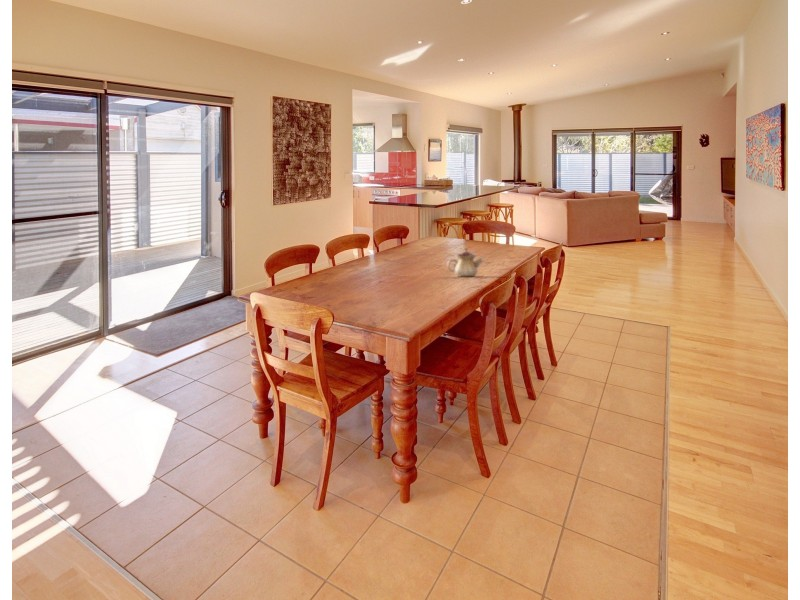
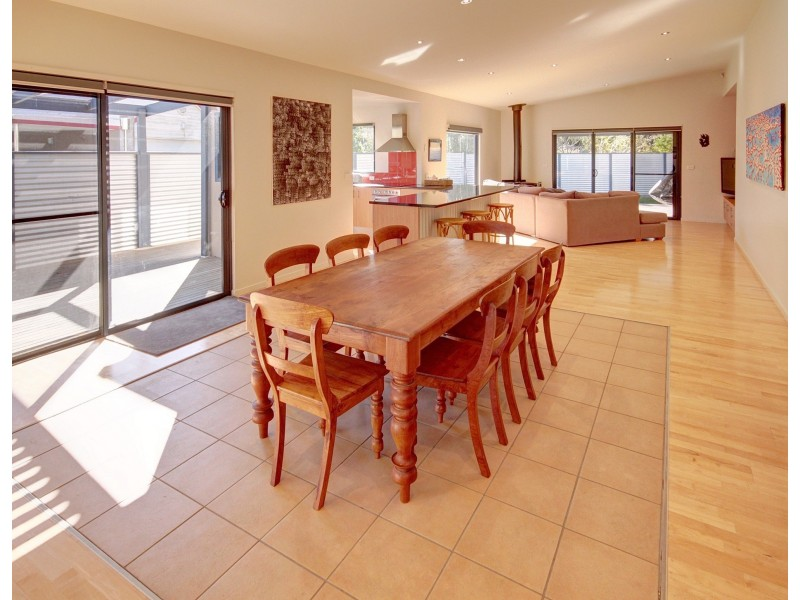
- teapot (464, 262)
